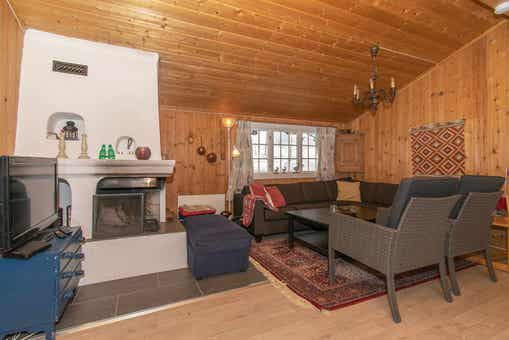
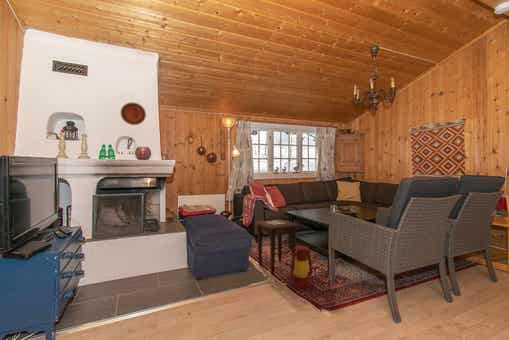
+ decorative plate (133, 113)
+ lantern (301, 265)
+ side table (274, 244)
